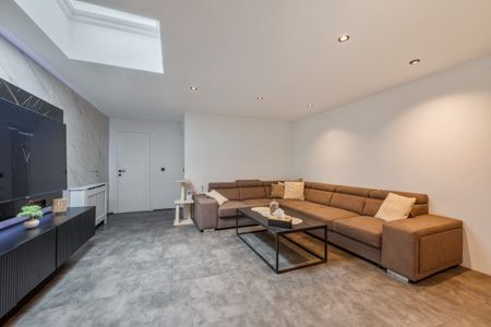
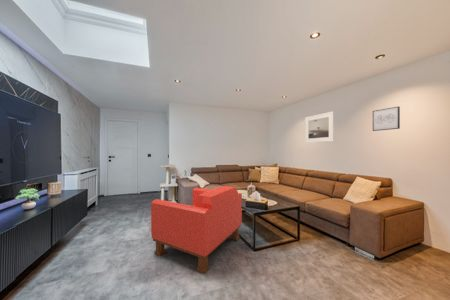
+ wall art (385, 119)
+ armchair (200, 216)
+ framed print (318, 128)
